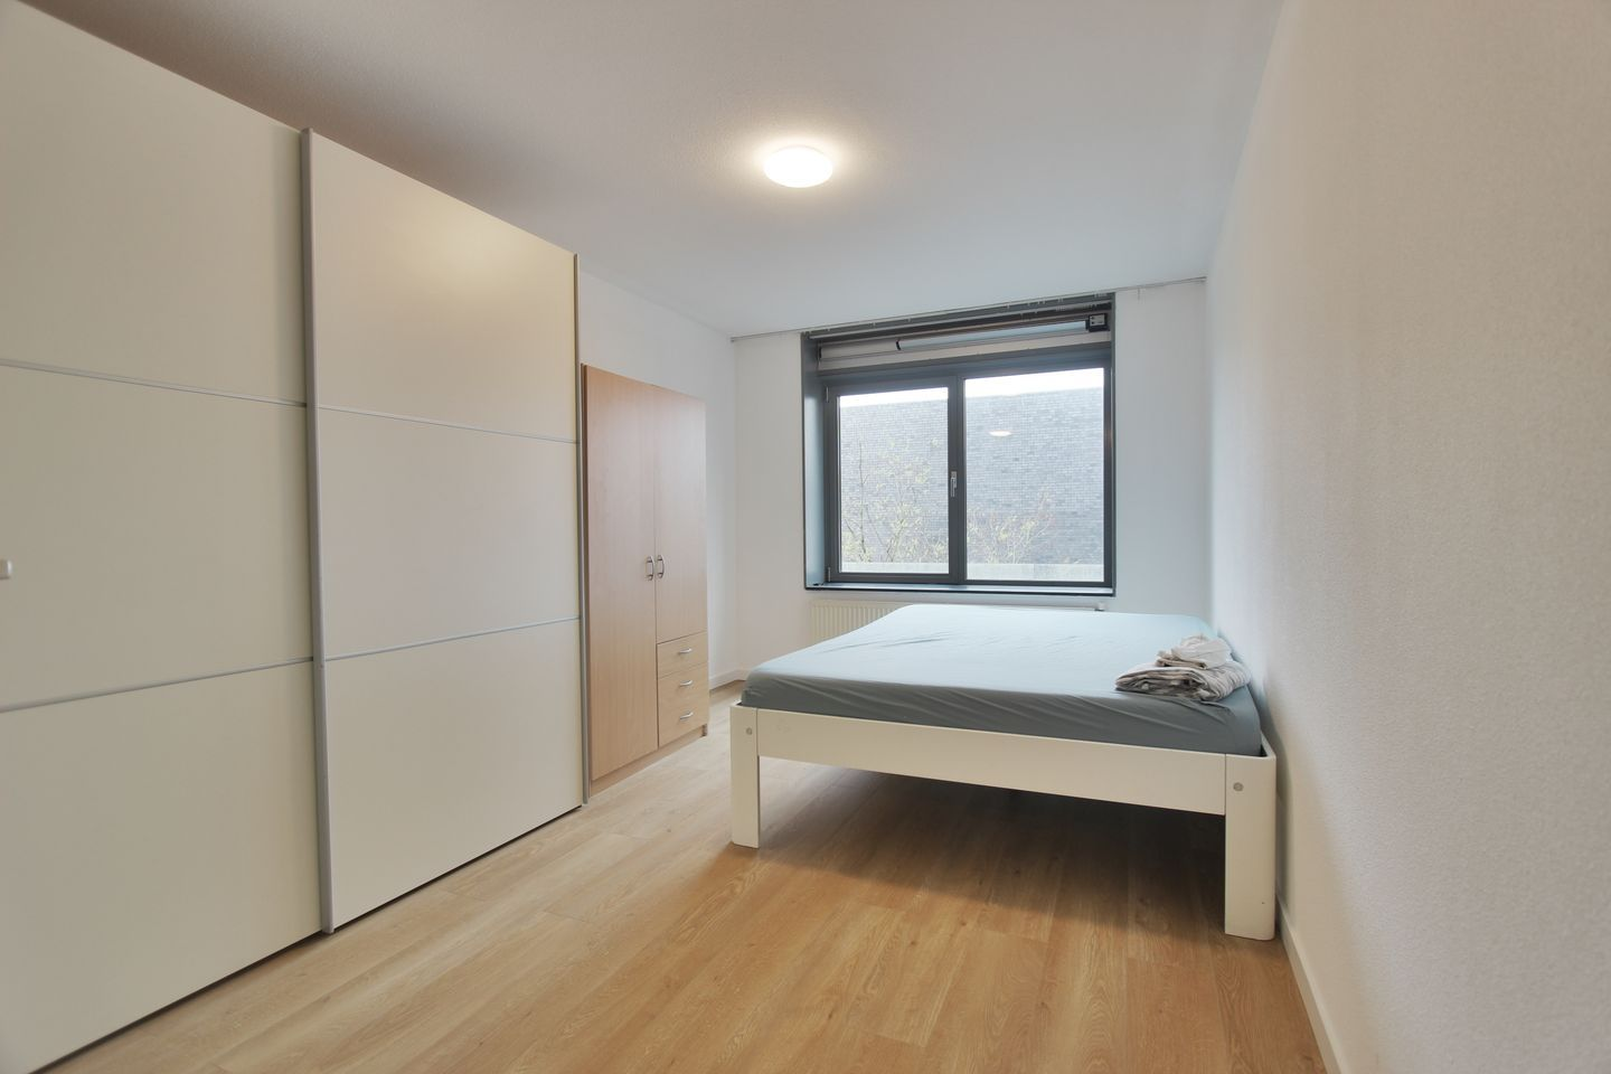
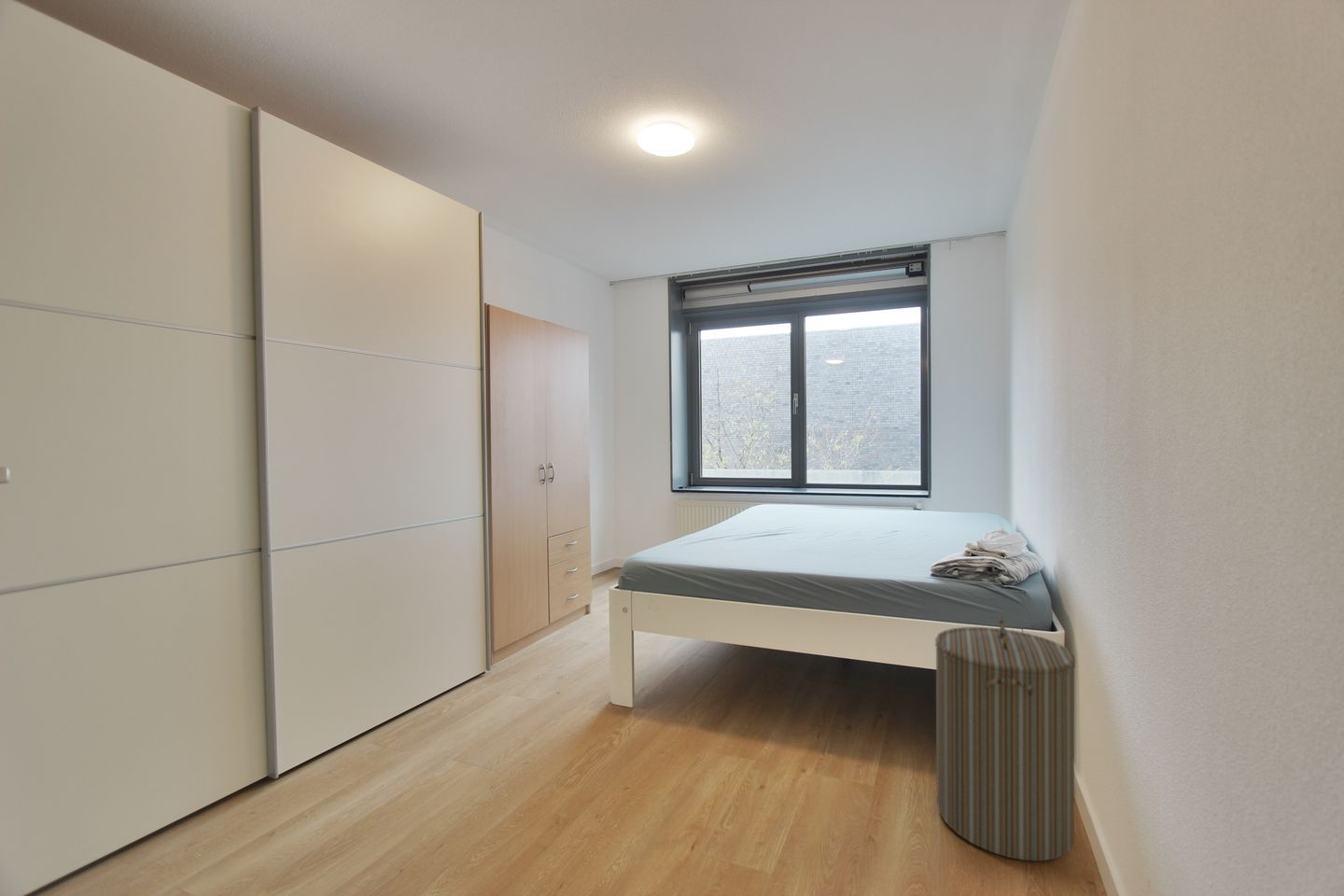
+ laundry hamper (1001, 719)
